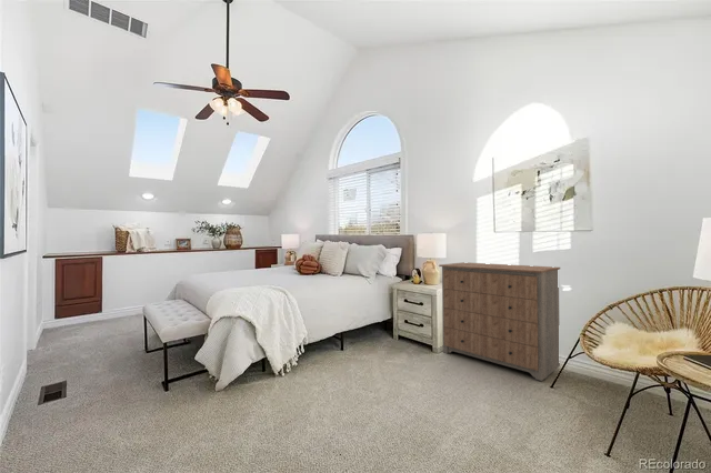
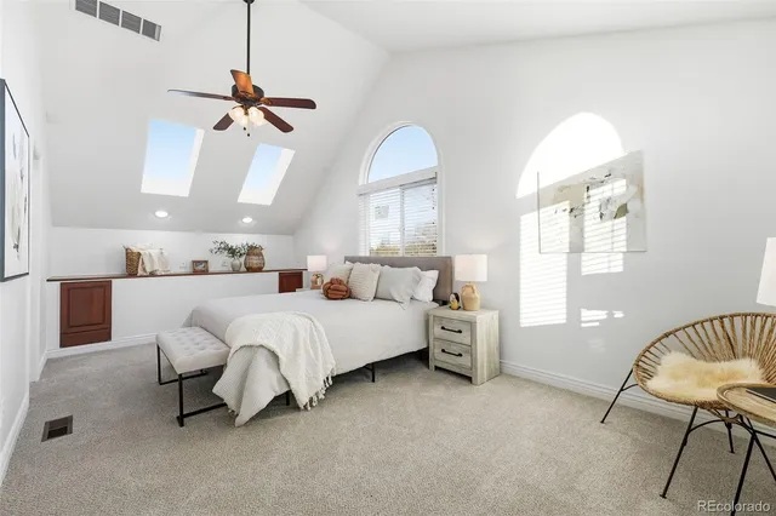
- dresser (495, 312)
